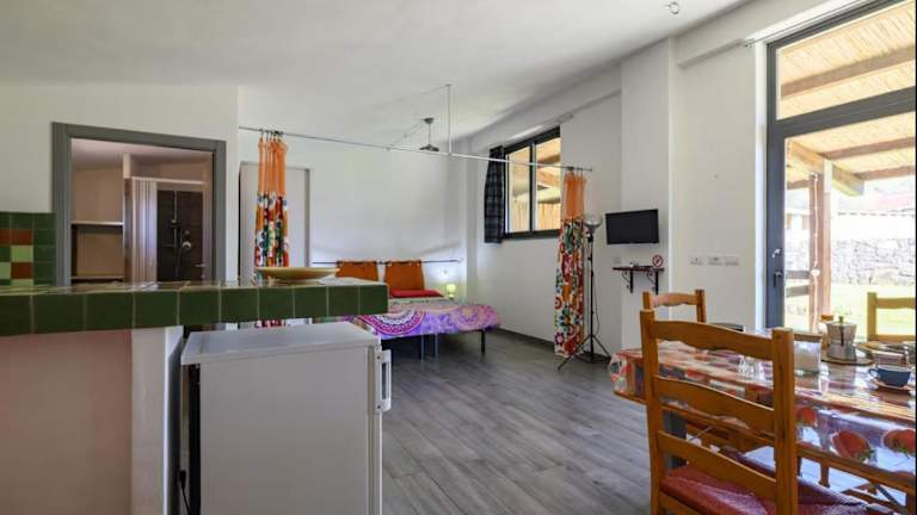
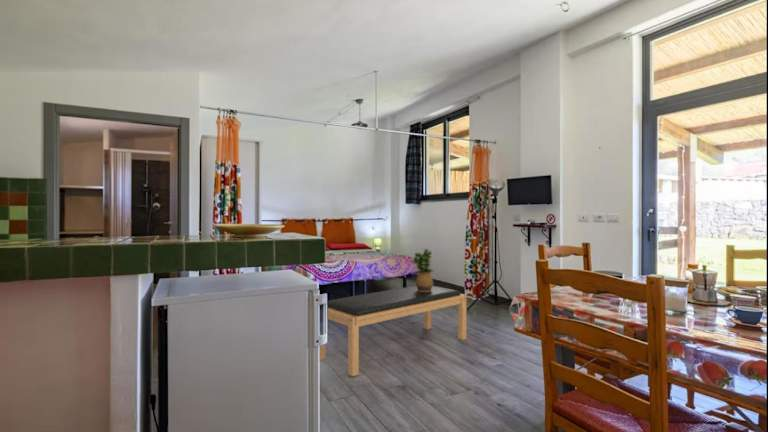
+ bench (394, 318)
+ potted plant (422, 269)
